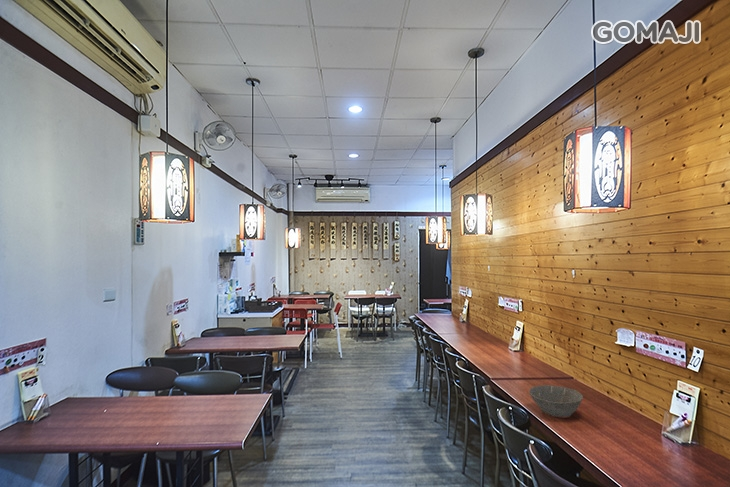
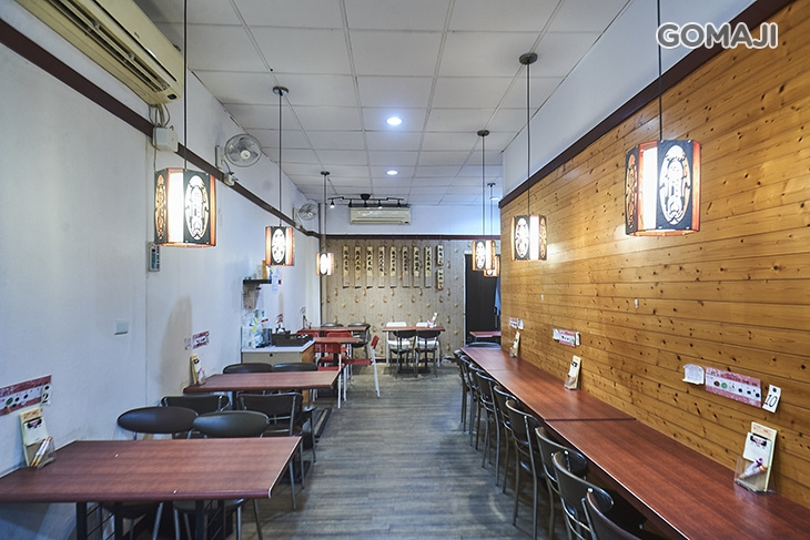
- bowl (555, 402)
